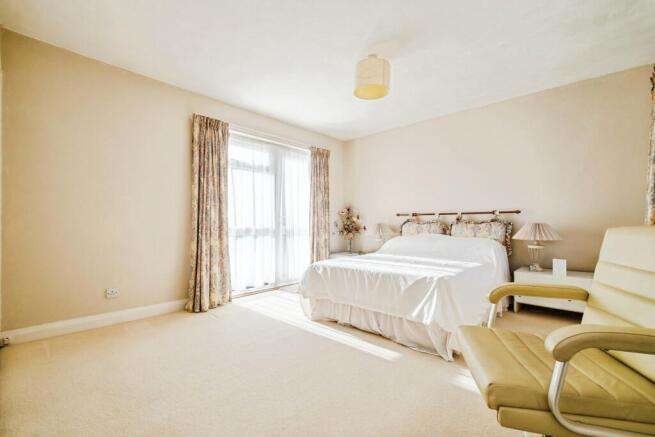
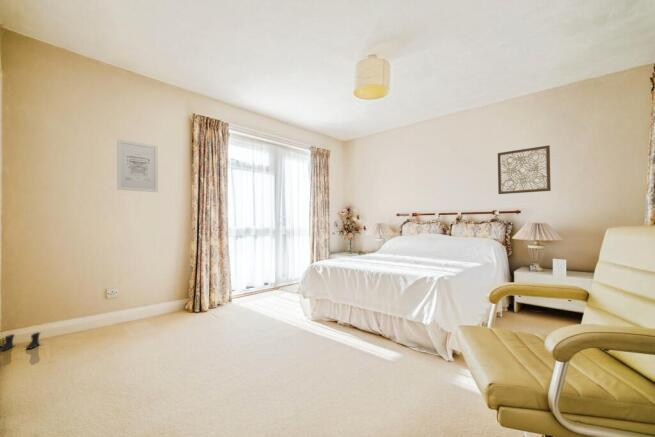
+ boots (14, 345)
+ wall art (523, 172)
+ wall art (138, 166)
